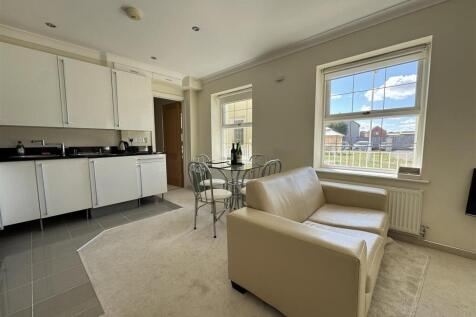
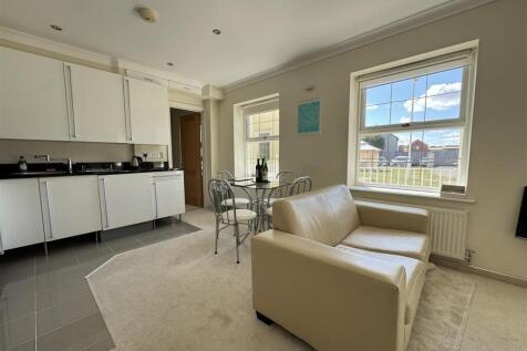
+ wall art (308, 117)
